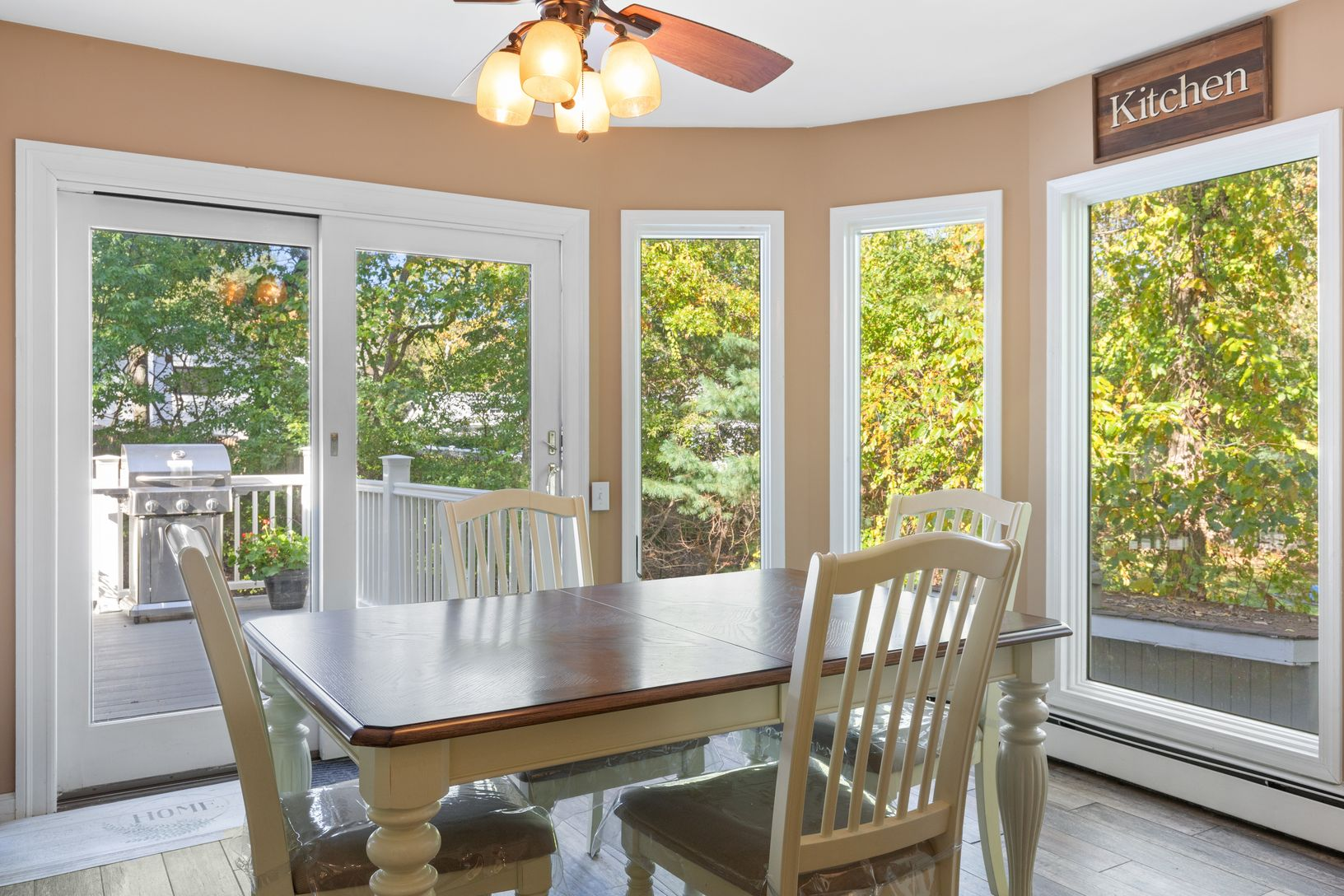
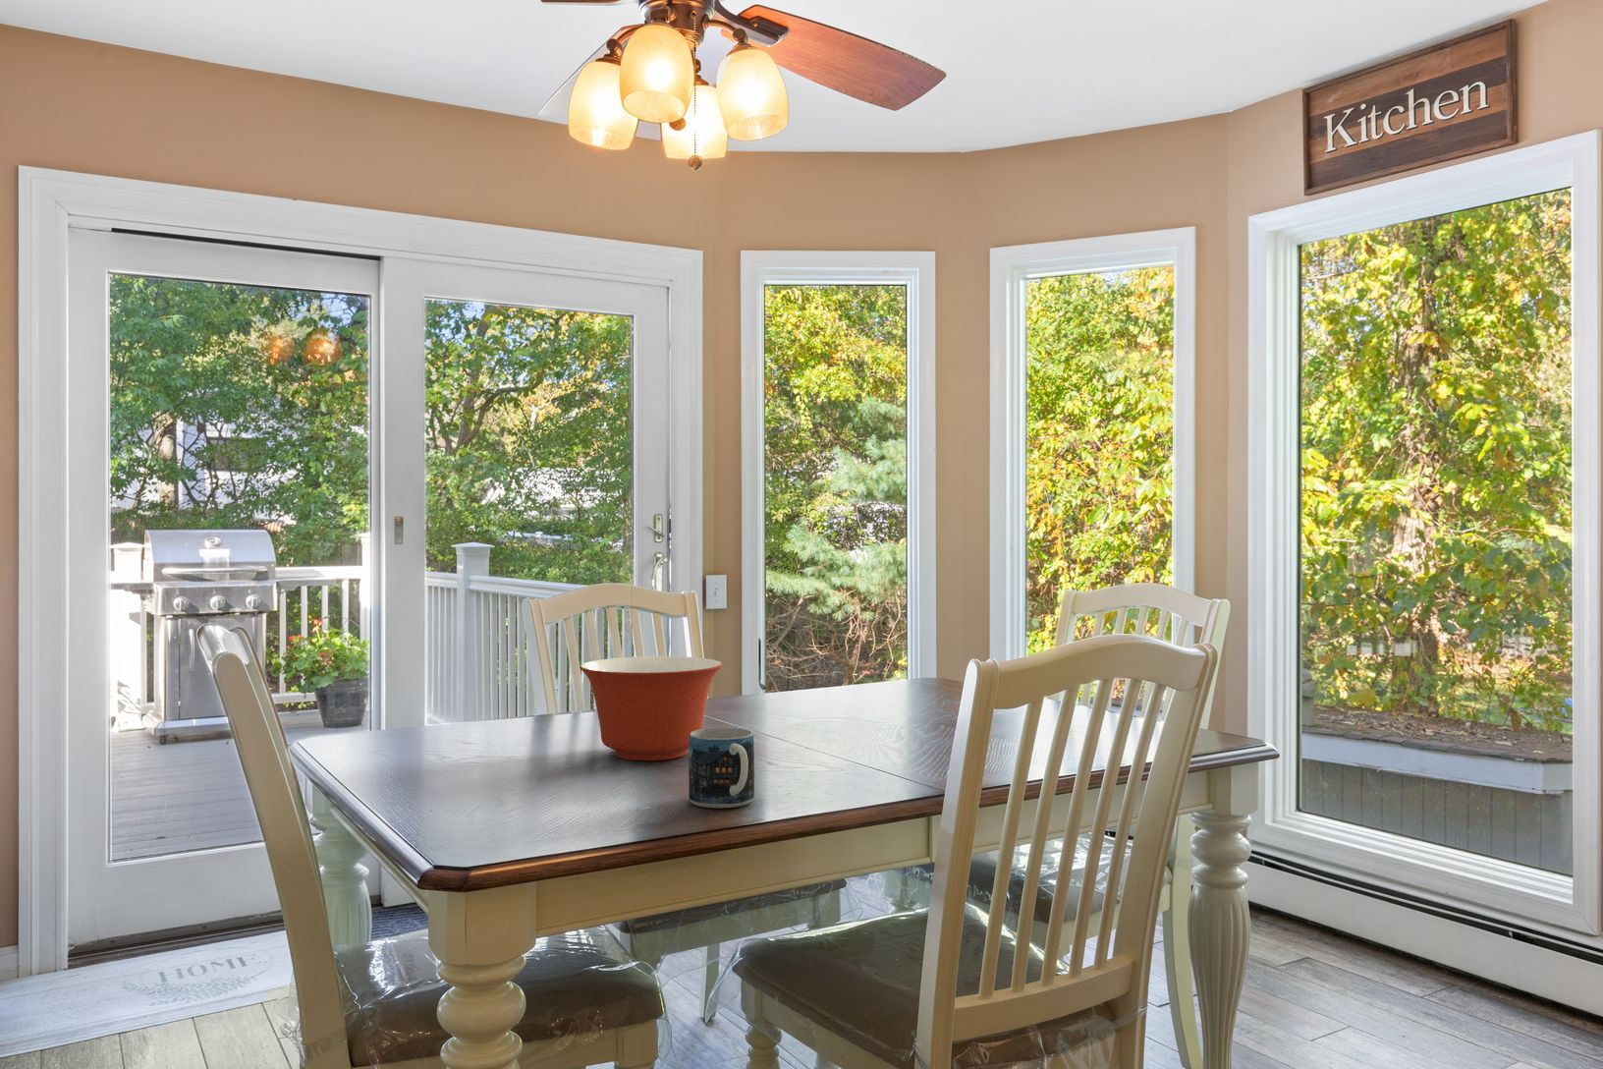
+ mug (726, 770)
+ mixing bowl (651, 709)
